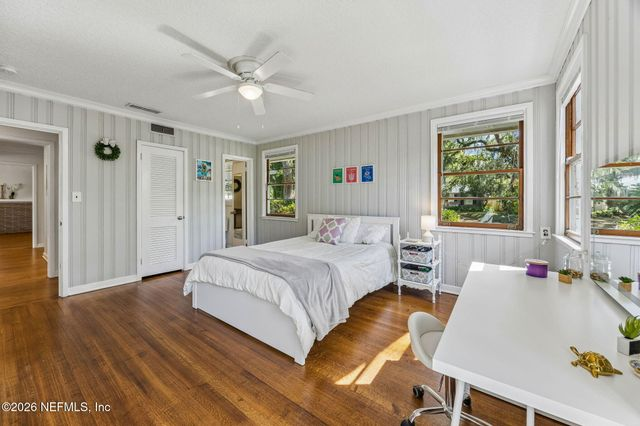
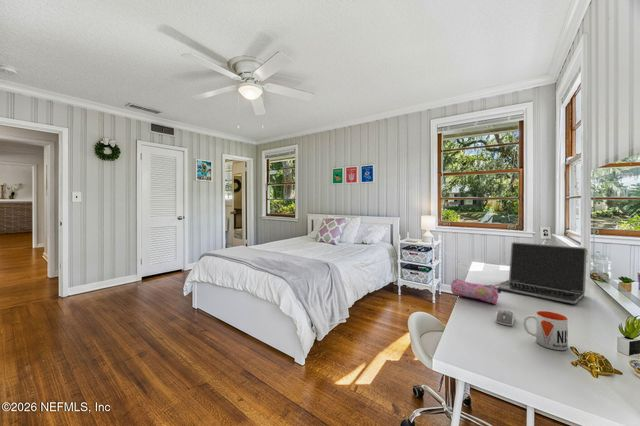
+ laptop (538, 268)
+ computer mouse (505, 315)
+ pencil case (474, 290)
+ mug (544, 328)
